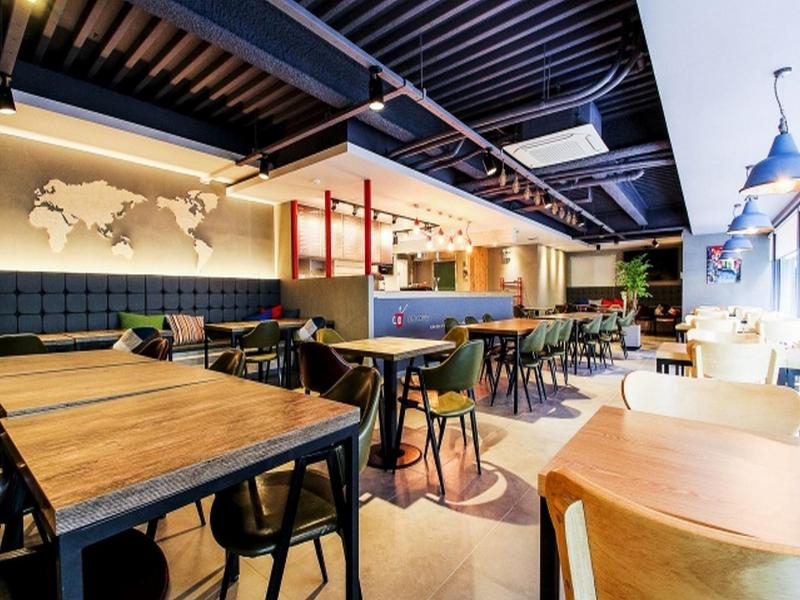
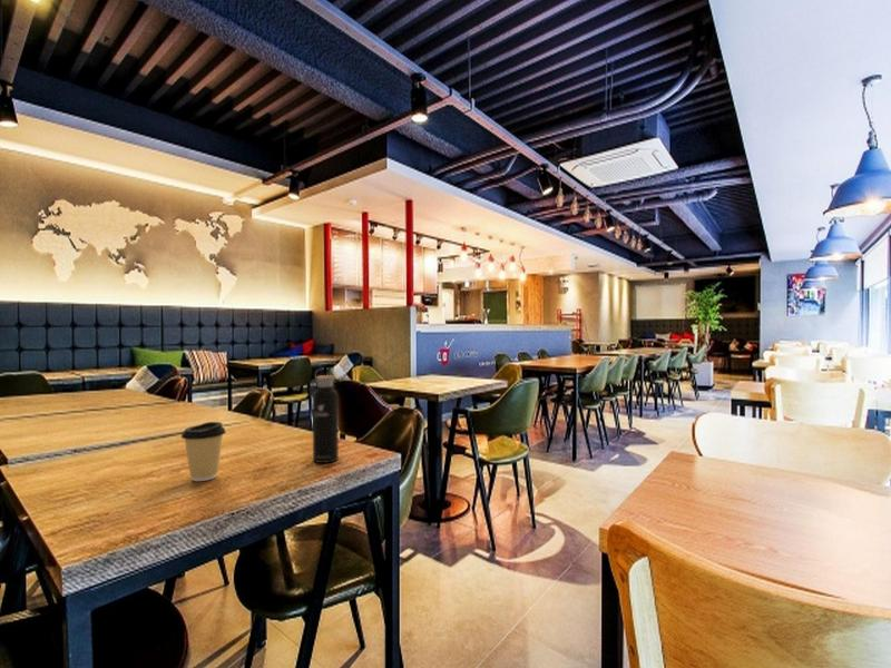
+ coffee cup (204, 451)
+ water bottle (325, 413)
